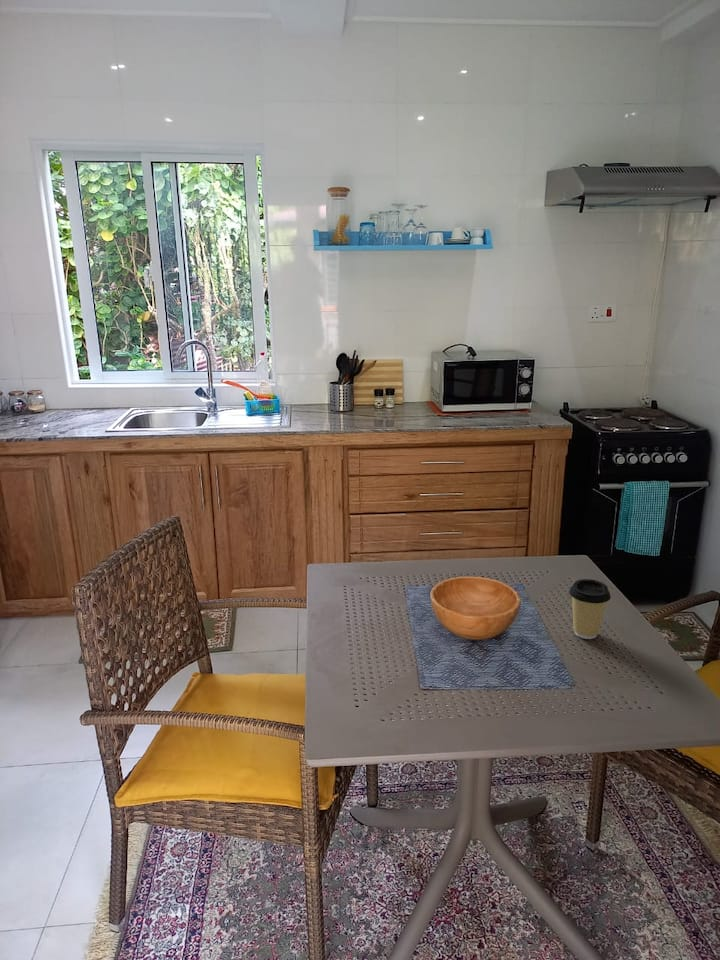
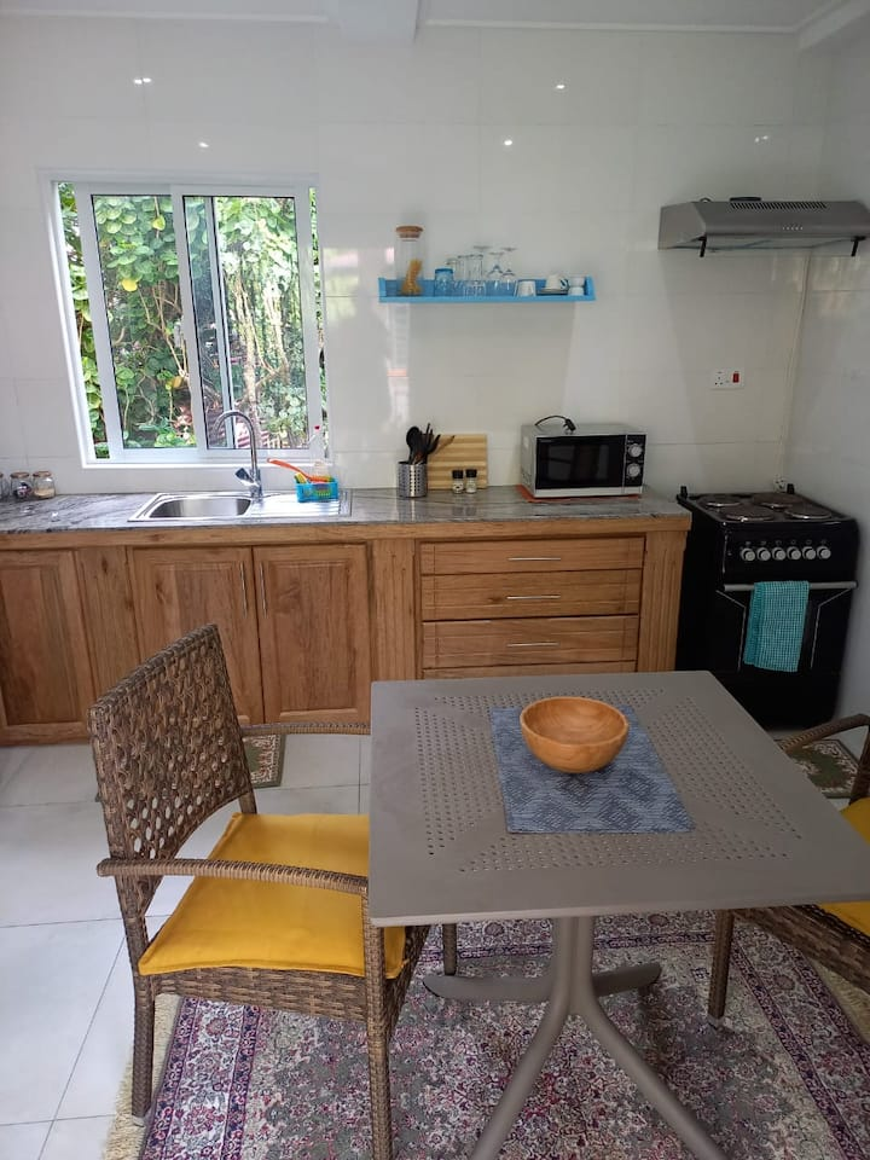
- coffee cup (588, 610)
